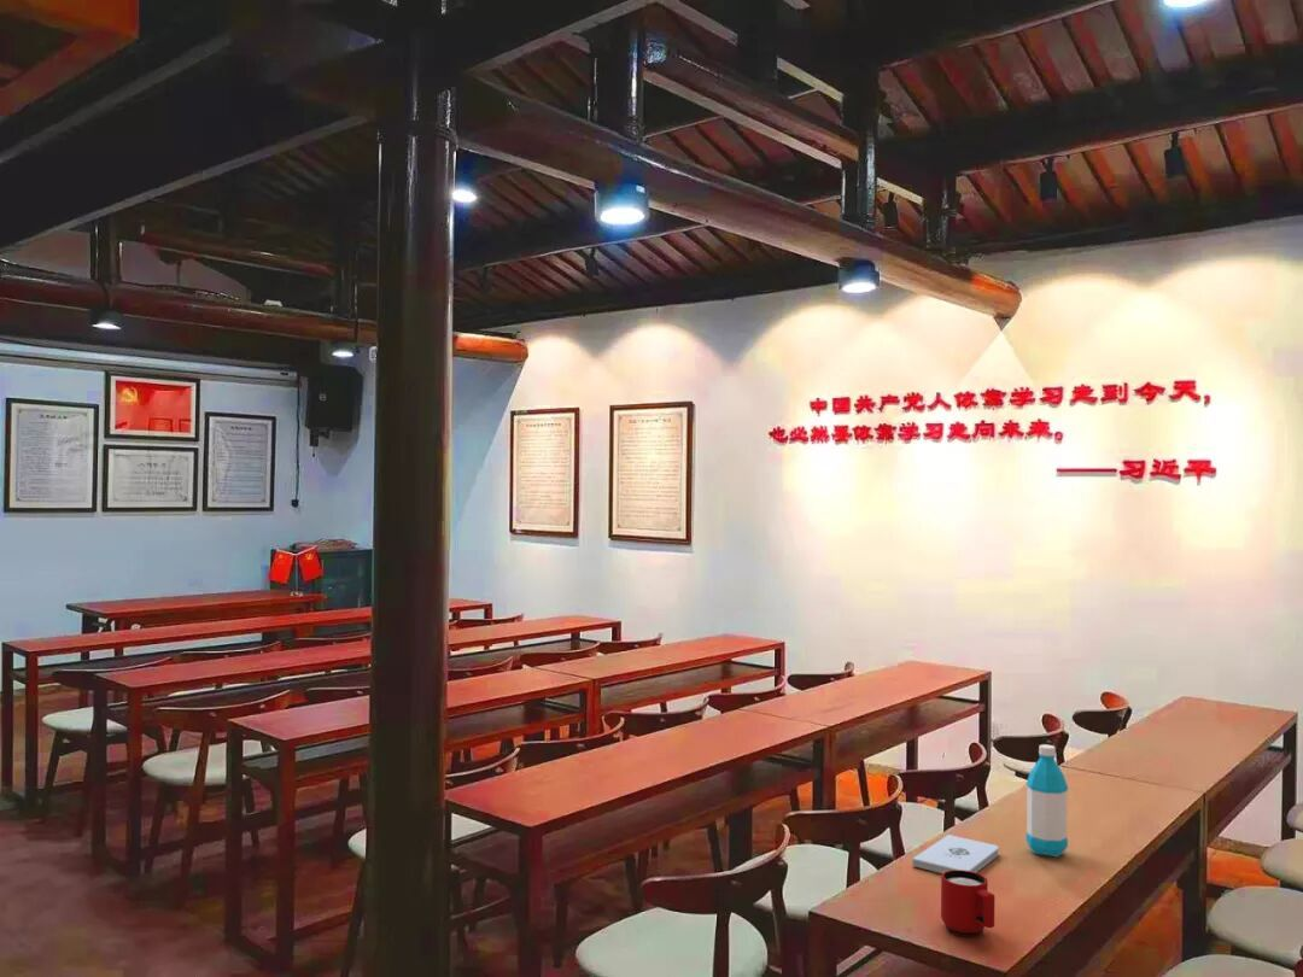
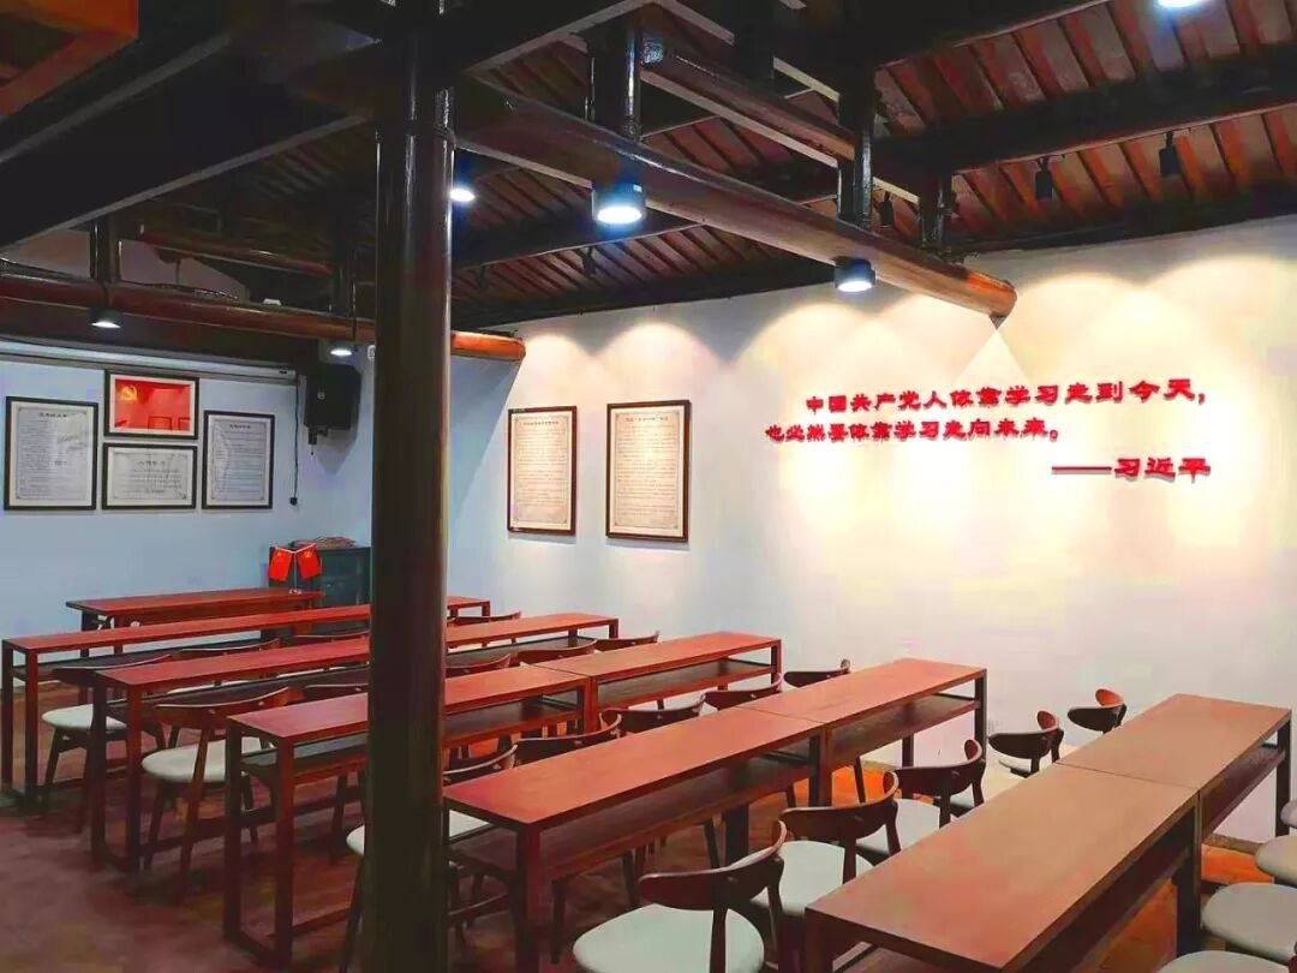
- water bottle (1046, 798)
- notepad (957, 855)
- mug (969, 906)
